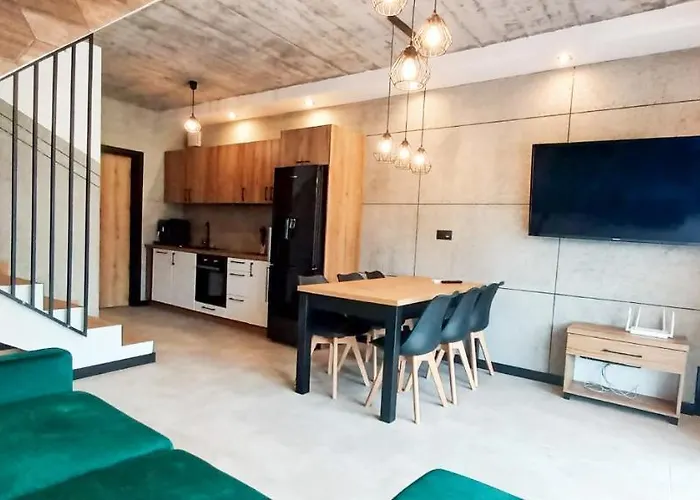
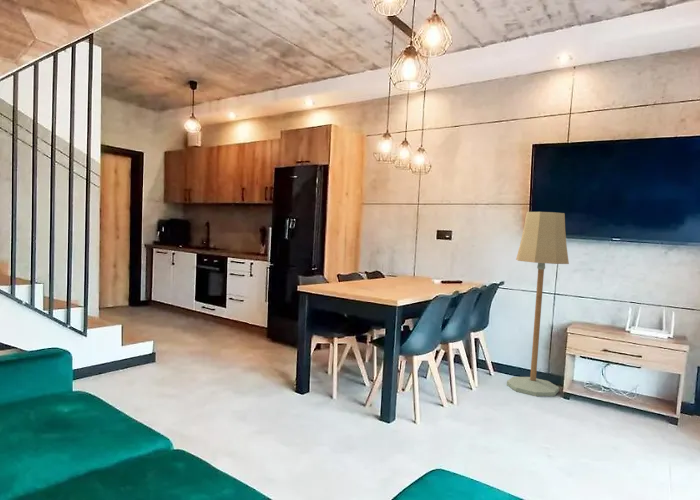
+ floor lamp (538, 301)
